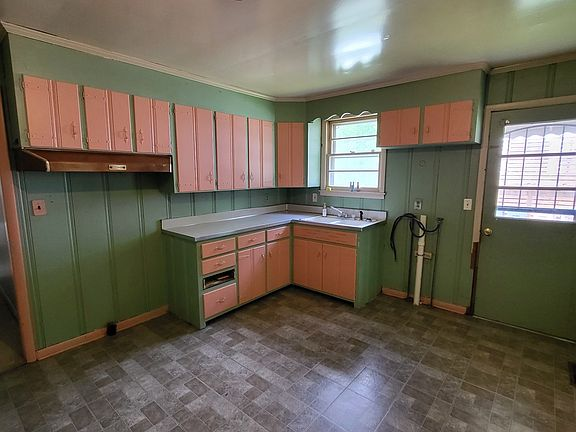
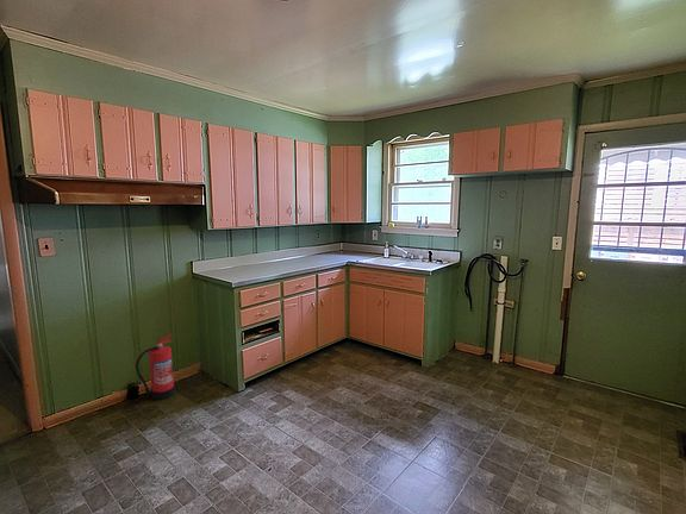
+ fire extinguisher (155, 368)
